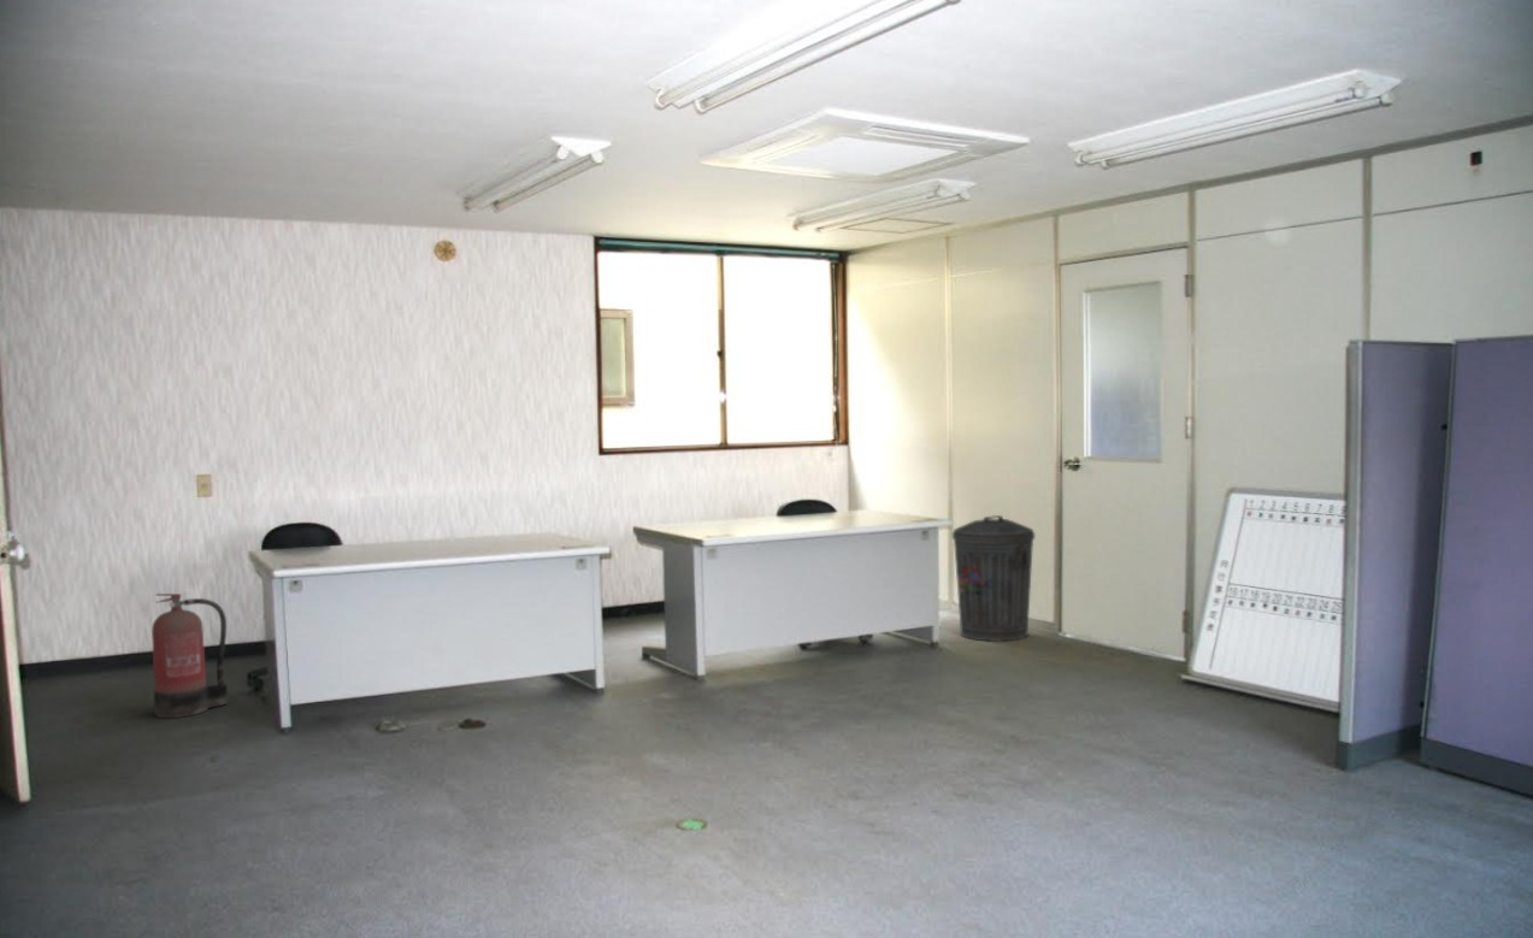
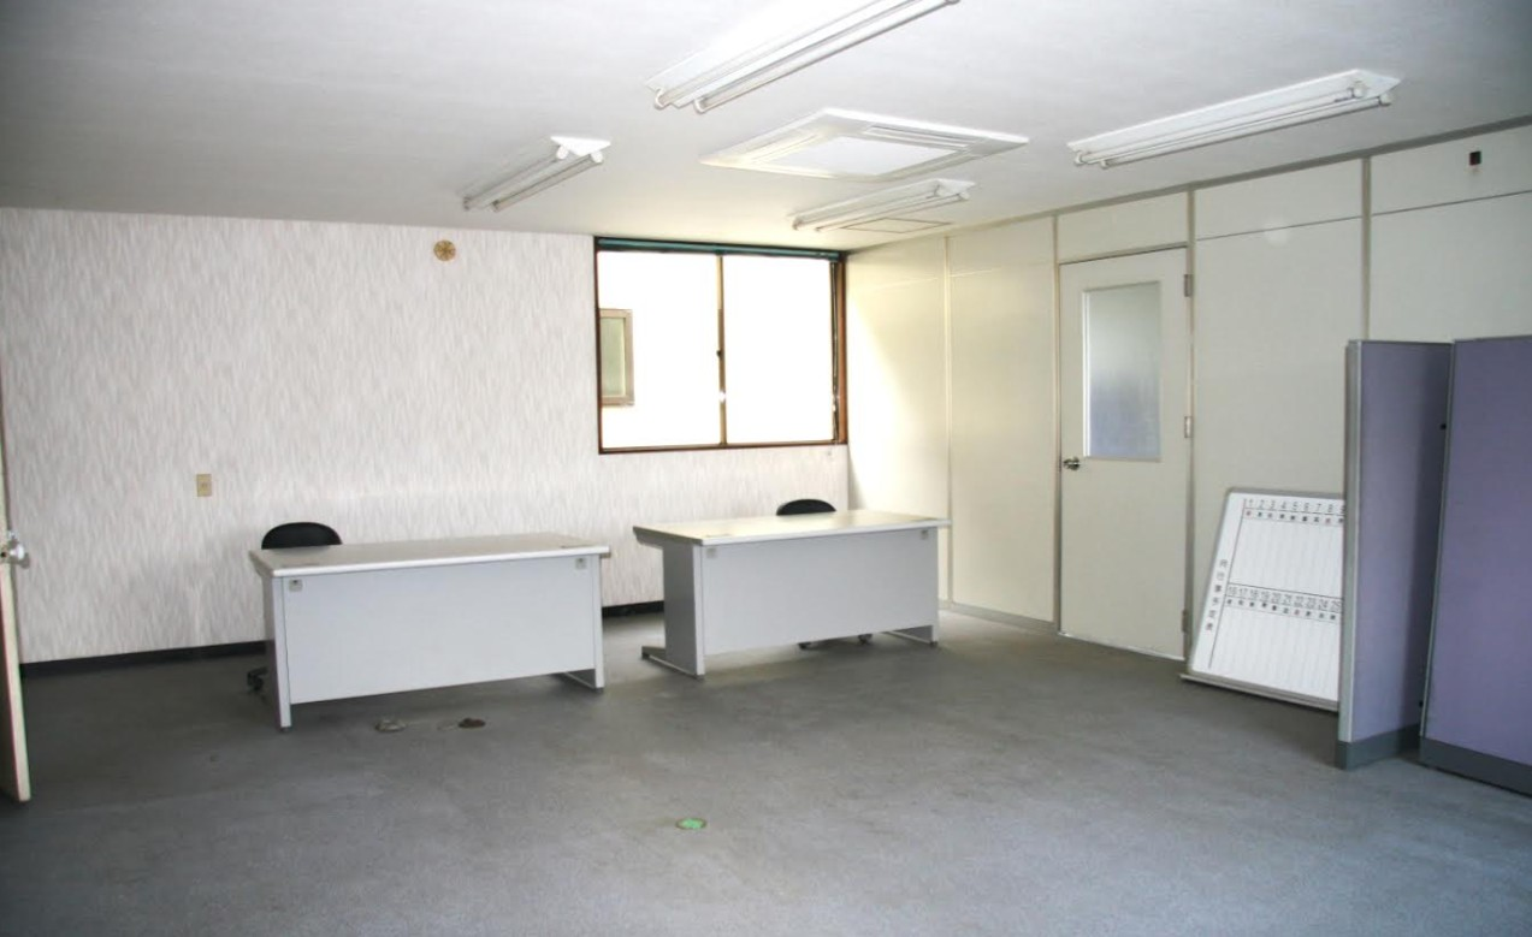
- fire extinguisher (188, 649)
- trash can (993, 576)
